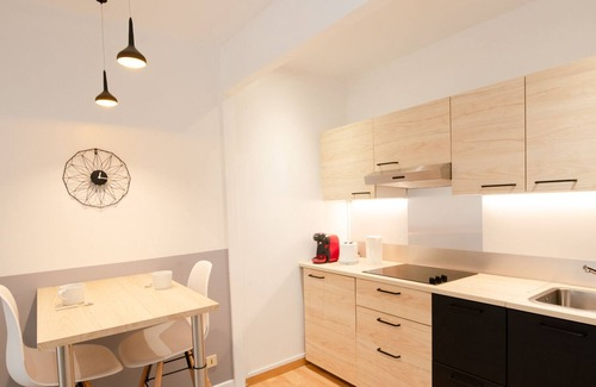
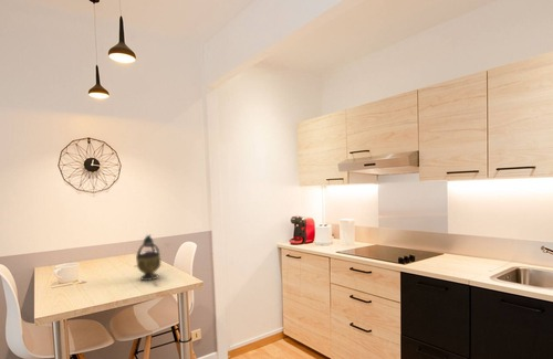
+ teapot (149, 257)
